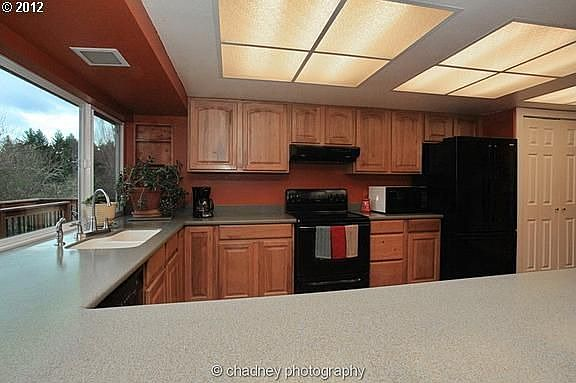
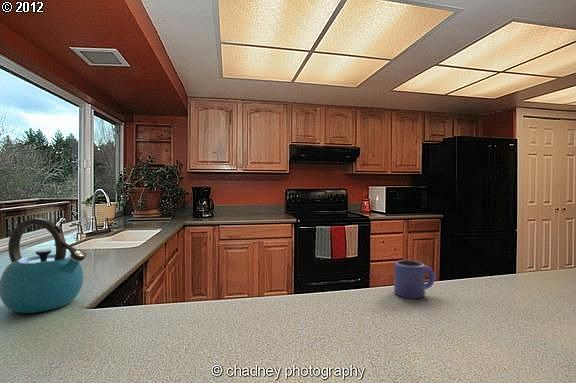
+ mug (414, 278)
+ kettle (47, 262)
